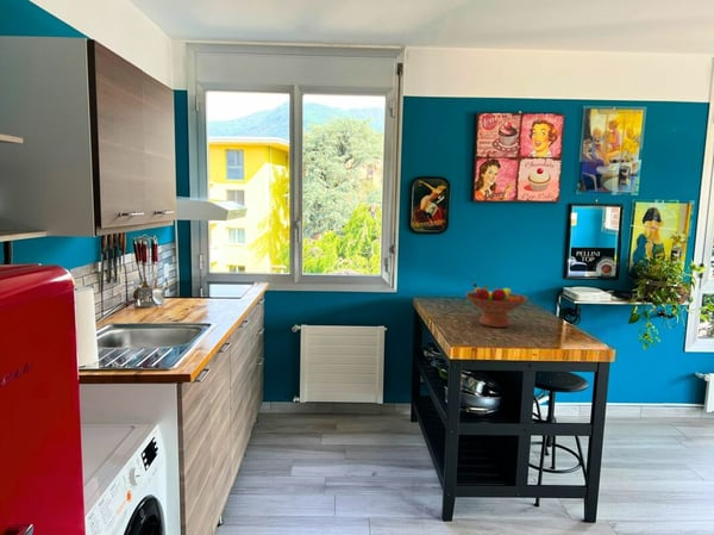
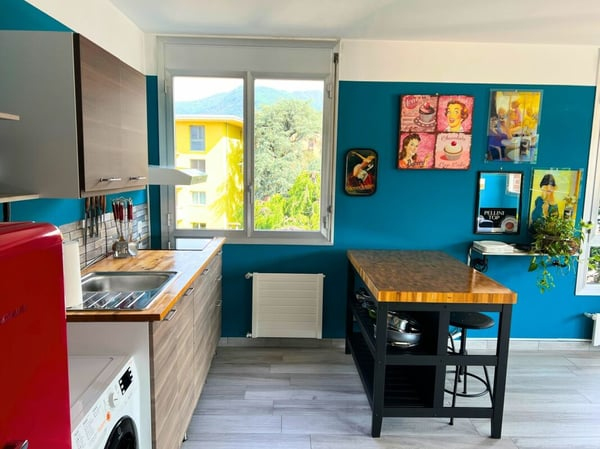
- fruit bowl (495, 304)
